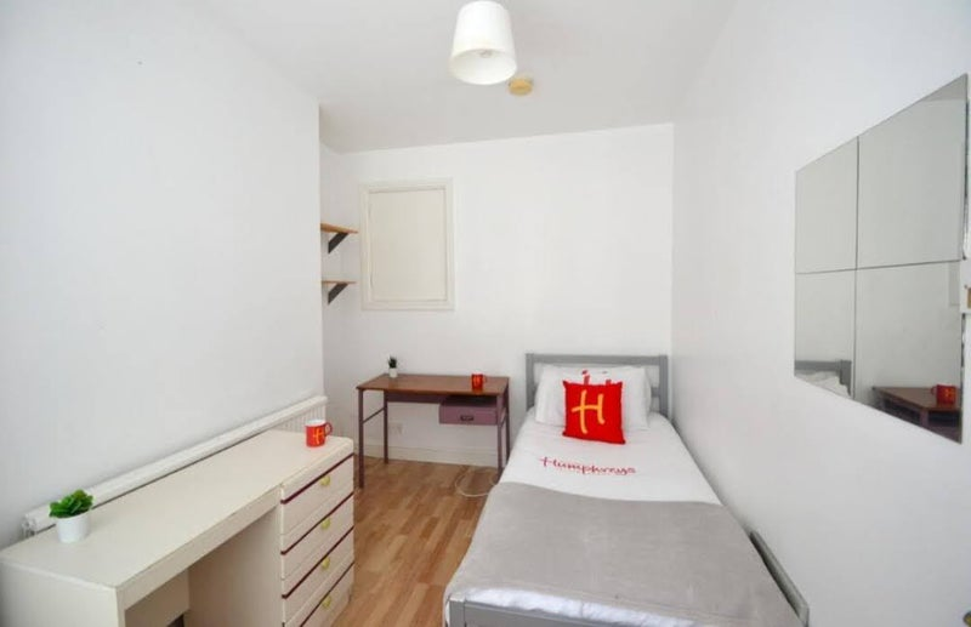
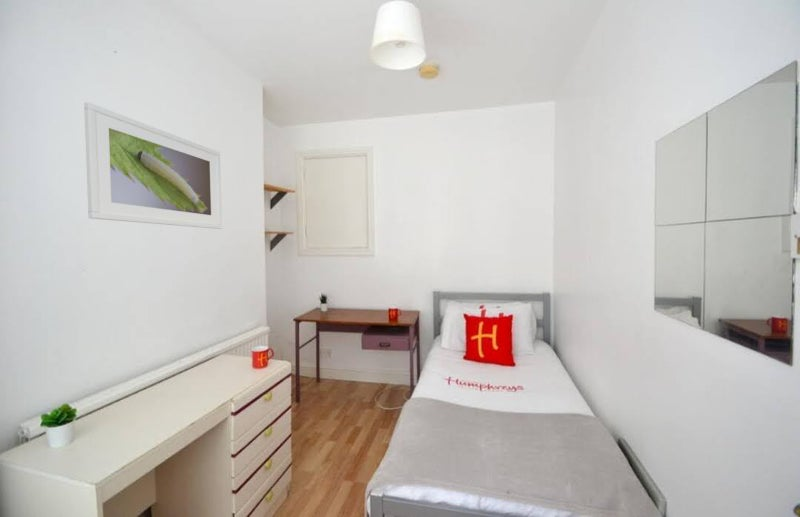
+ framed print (167, 178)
